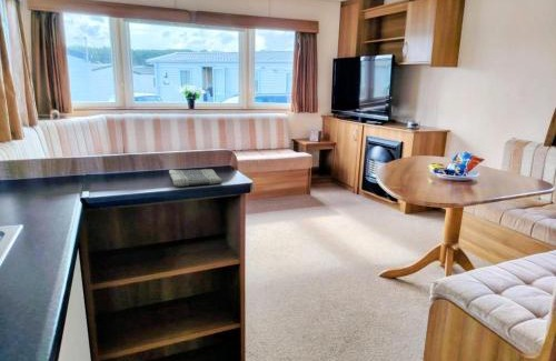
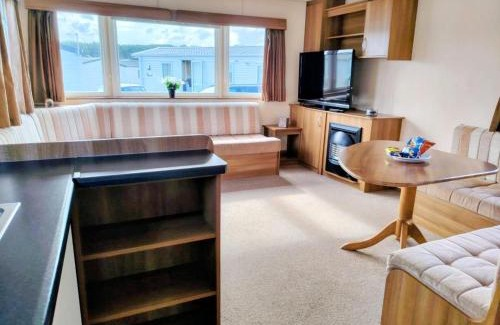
- dish towel (195, 176)
